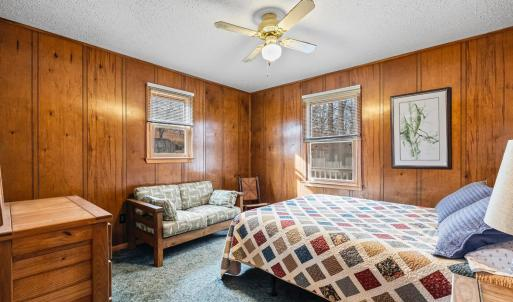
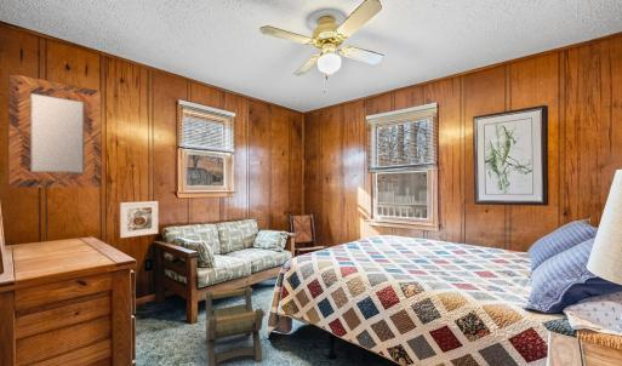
+ stool (232, 324)
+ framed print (139, 218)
+ home mirror (58, 135)
